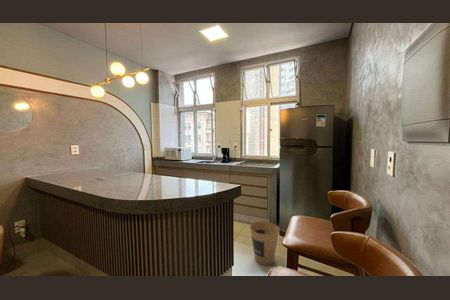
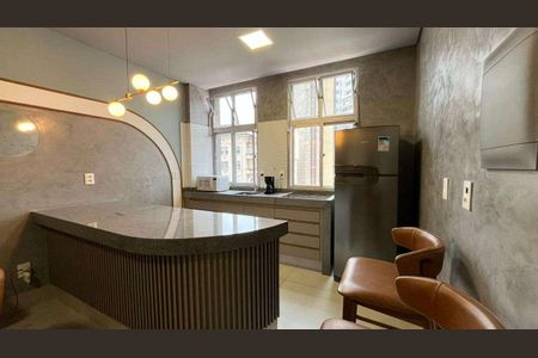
- trash can (264, 243)
